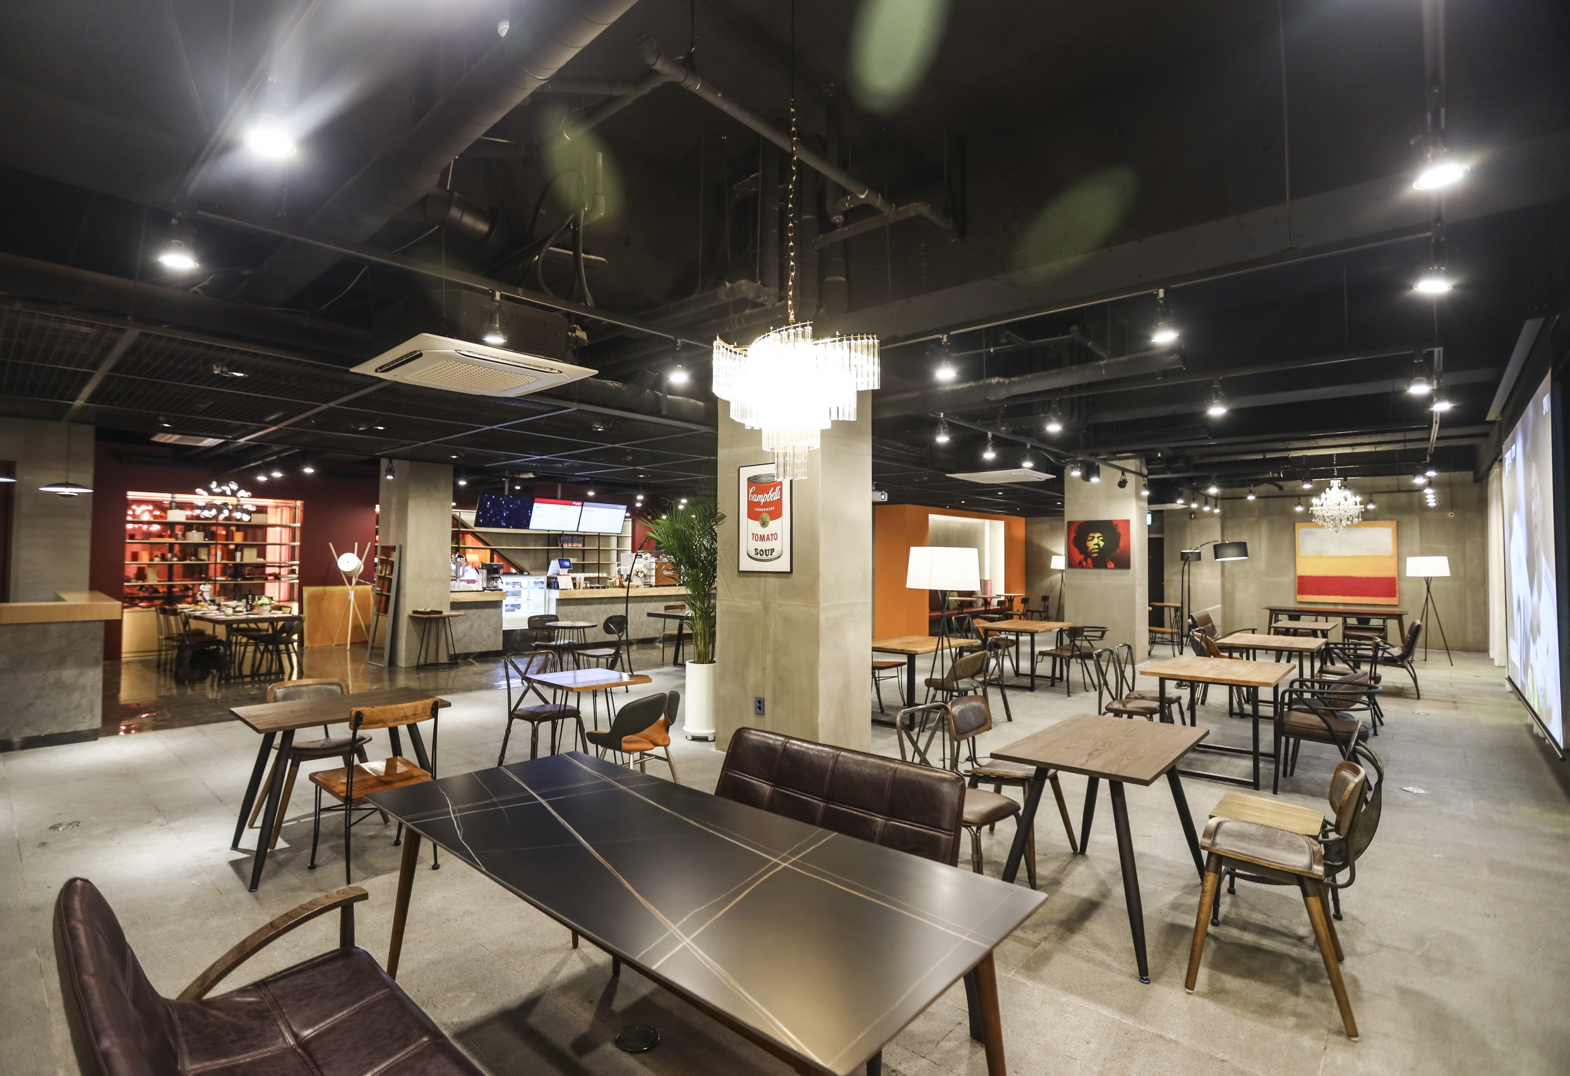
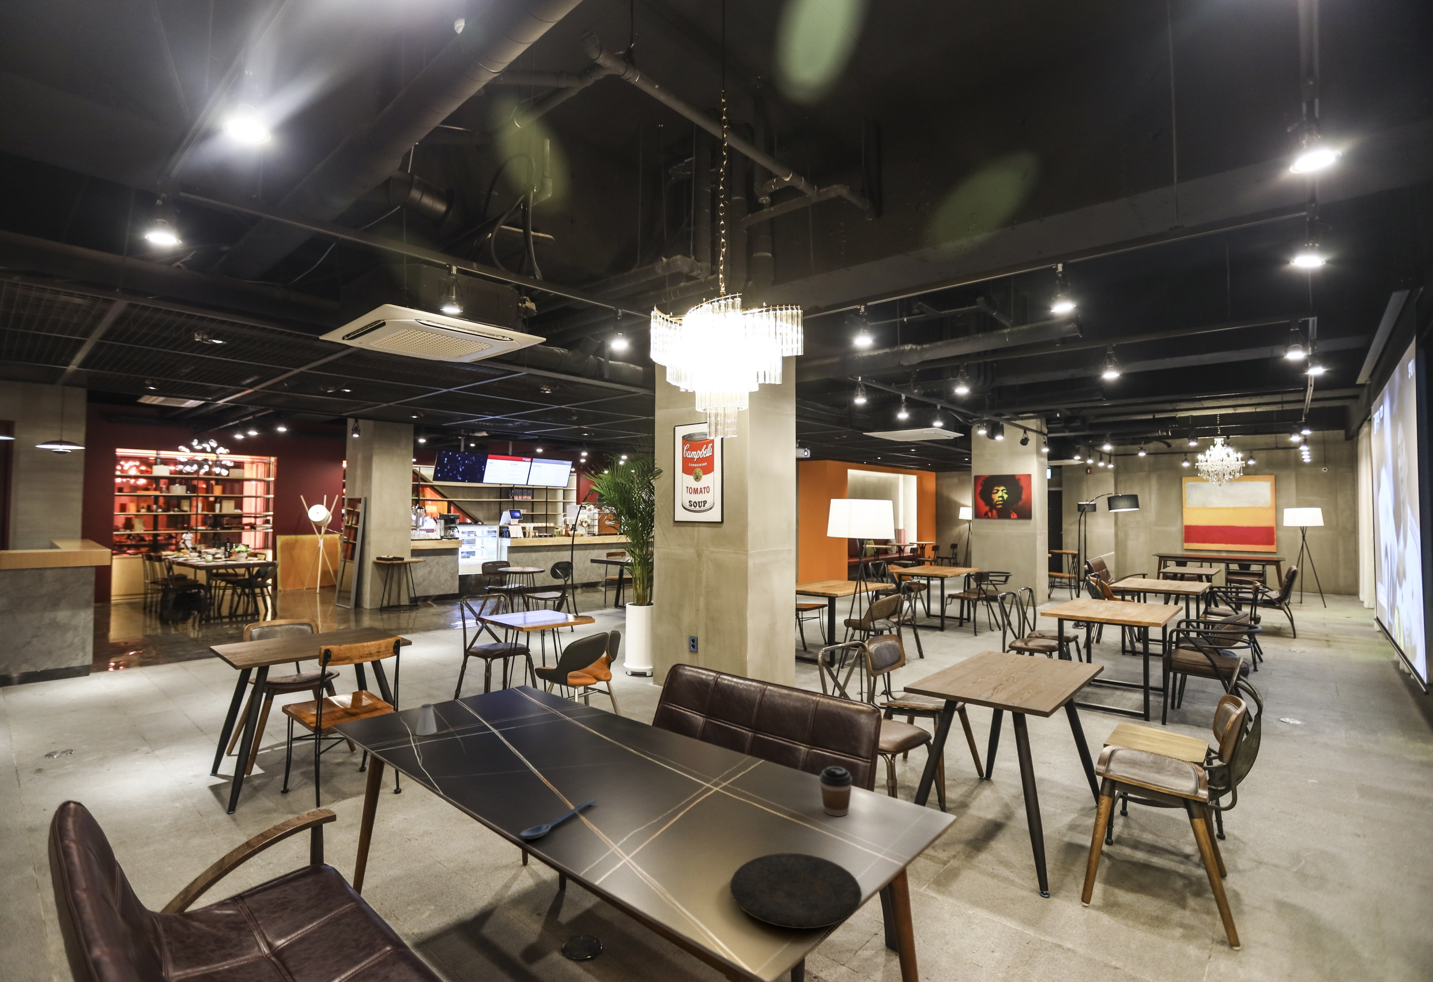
+ spoon (562, 819)
+ plate (795, 892)
+ saltshaker (426, 719)
+ coffee cup (836, 789)
